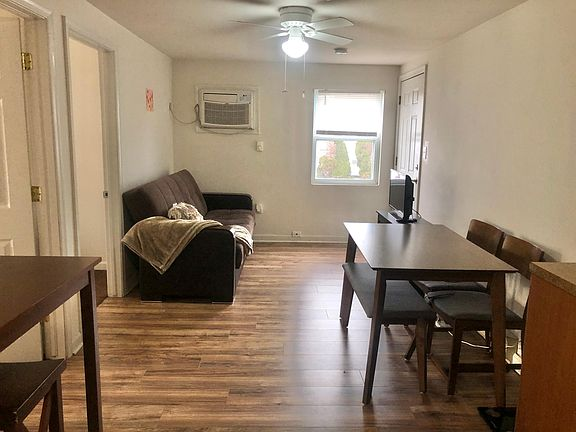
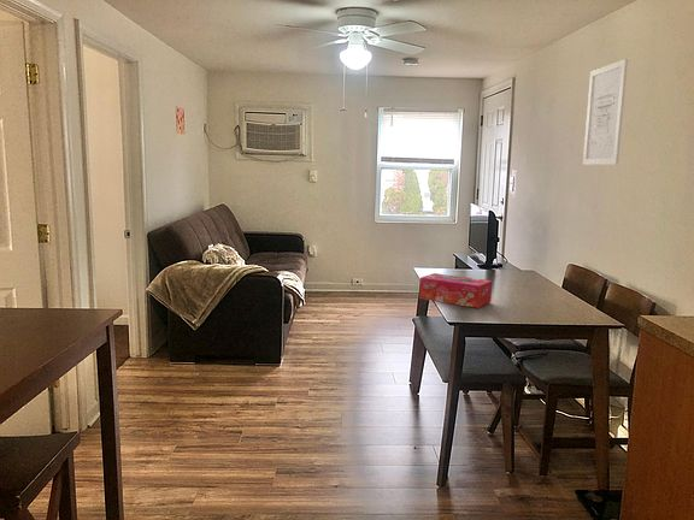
+ tissue box (454, 289)
+ wall art (604, 116)
